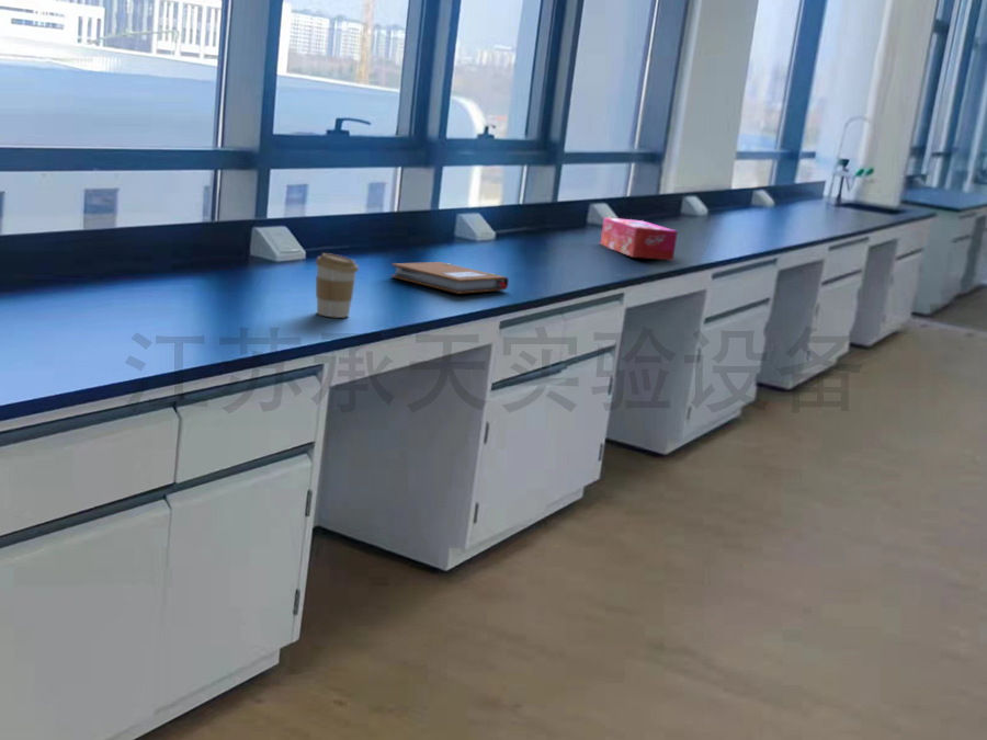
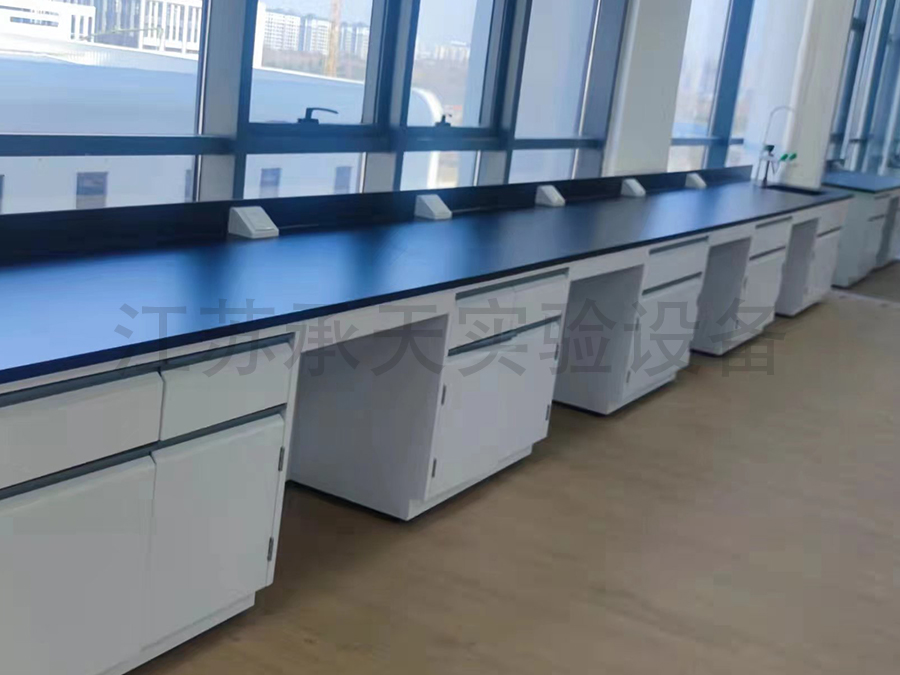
- tissue box (637, 238)
- notebook (452, 276)
- coffee cup (334, 284)
